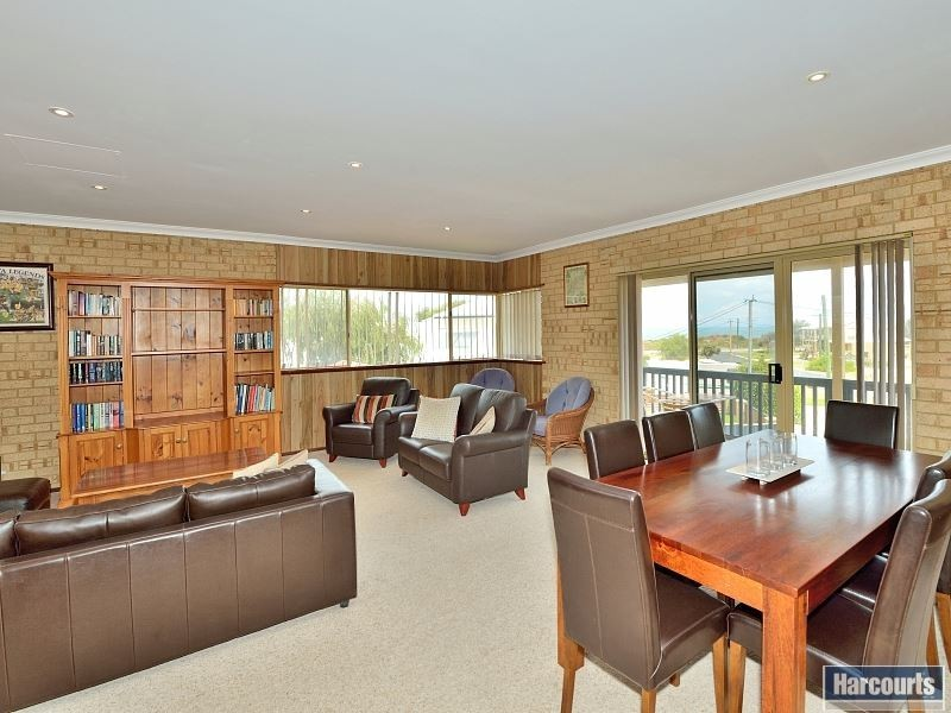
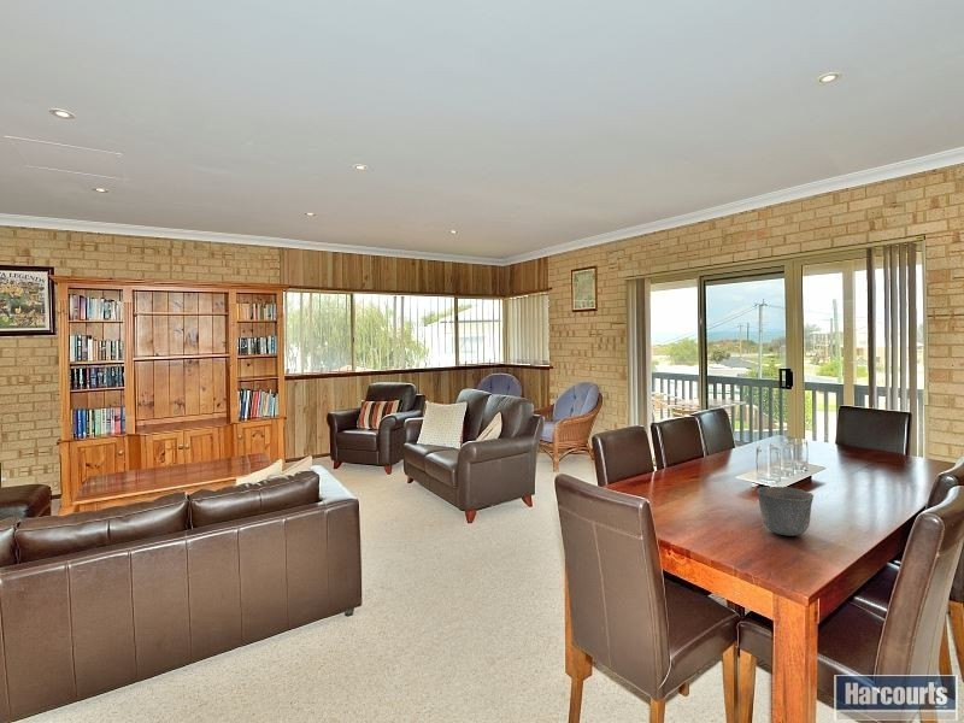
+ cup (784, 513)
